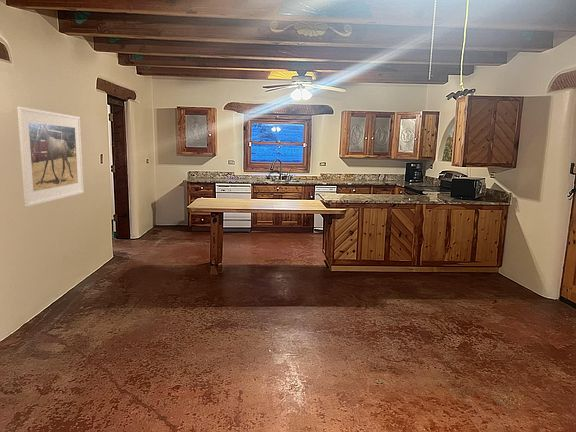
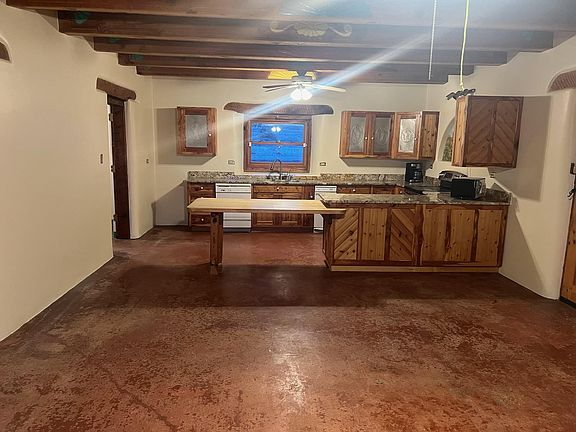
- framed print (55, 156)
